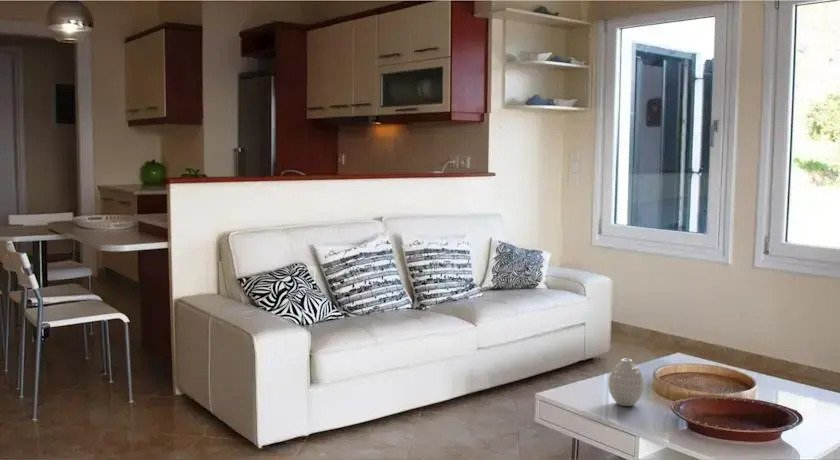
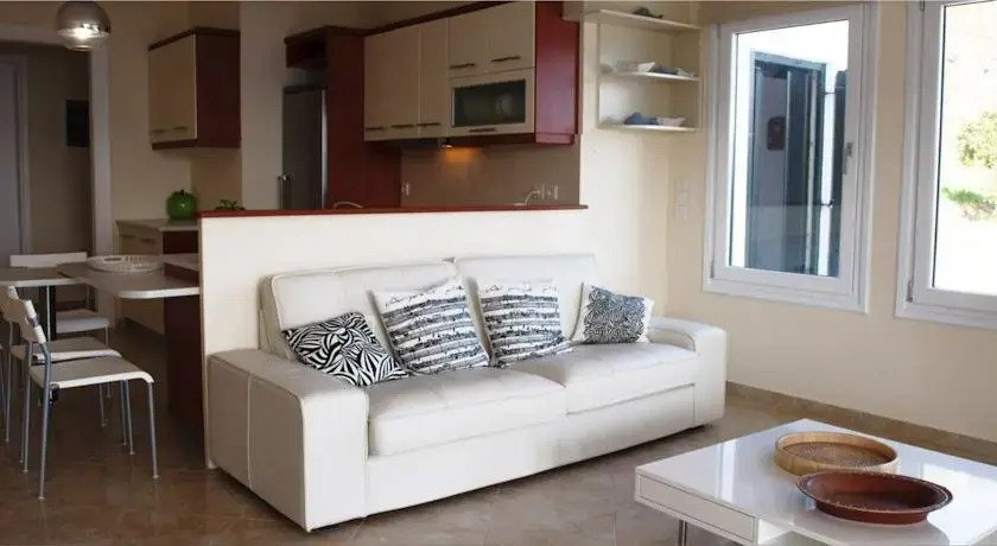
- vase (626, 381)
